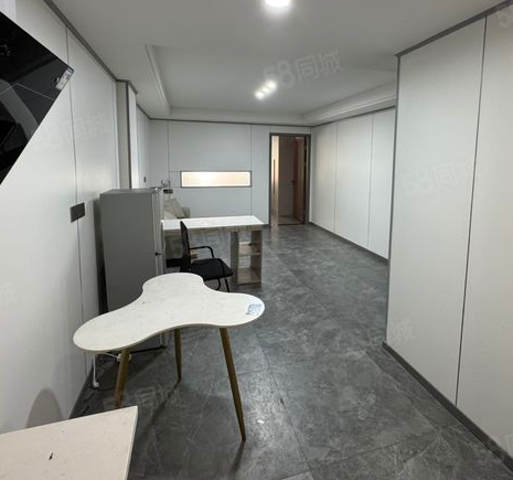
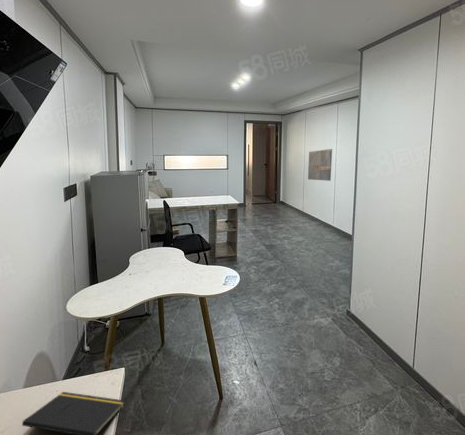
+ notepad (76, 412)
+ wall art (319, 165)
